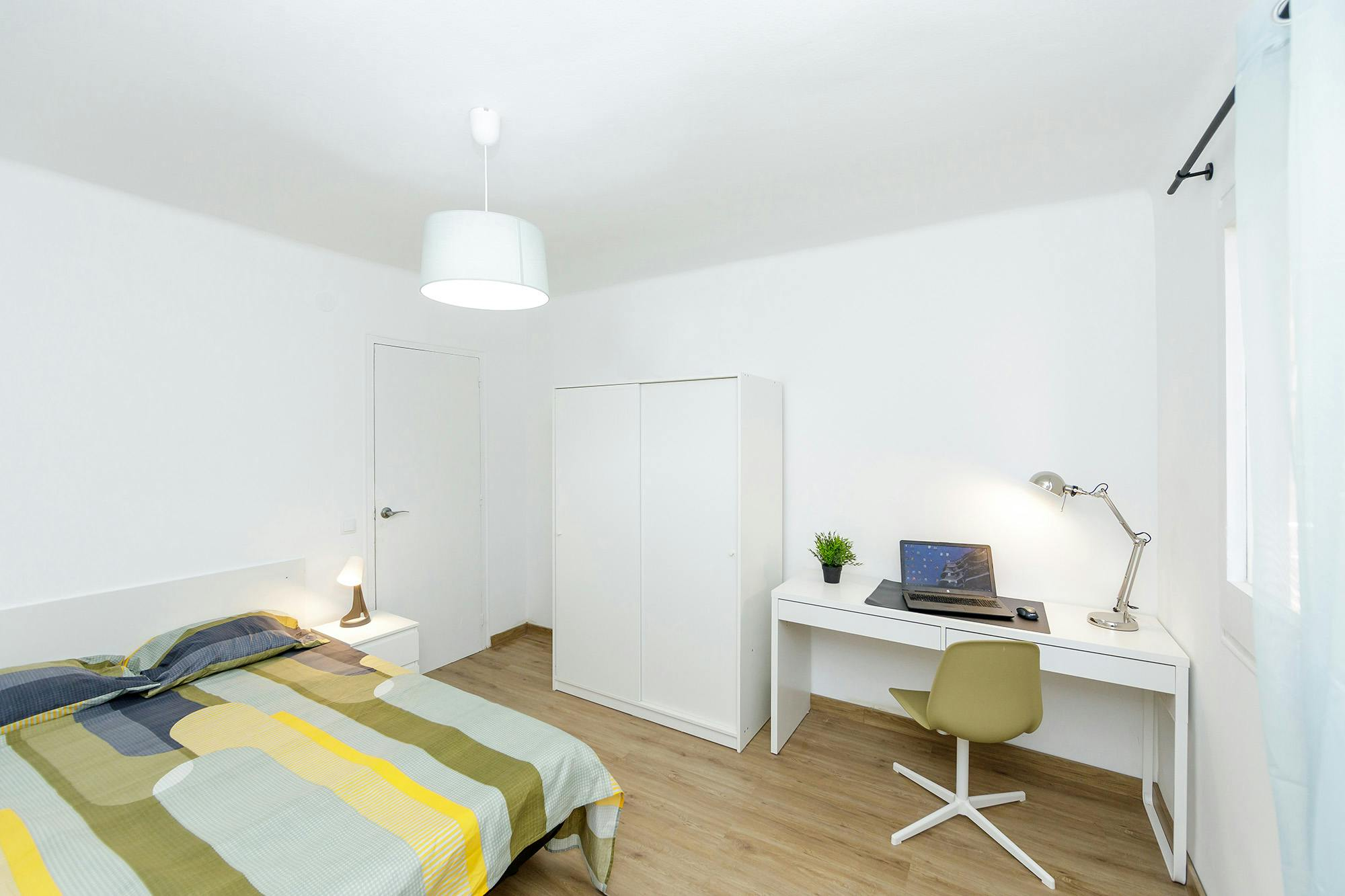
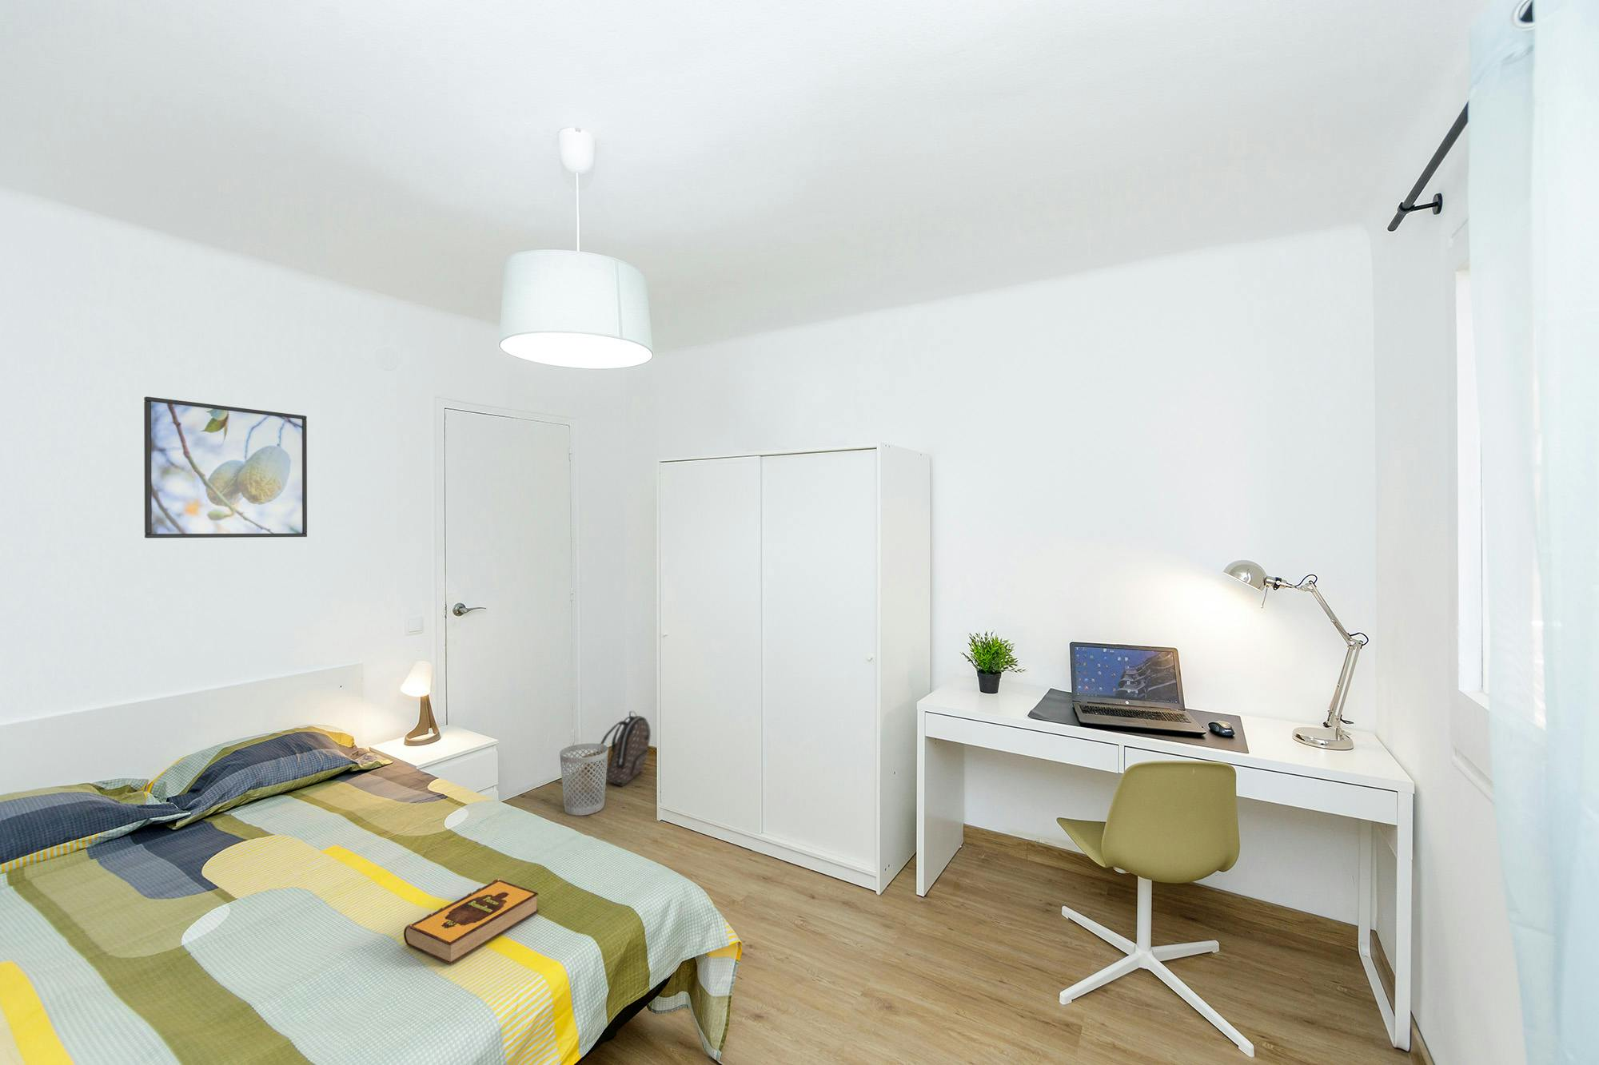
+ wastebasket (584, 779)
+ hardback book (473, 918)
+ backpack (625, 744)
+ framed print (232, 472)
